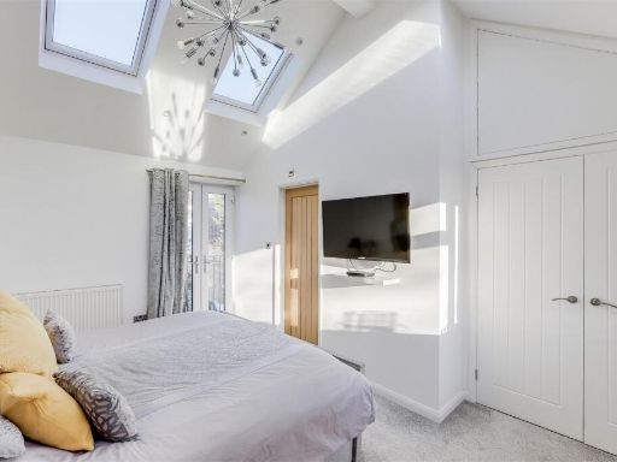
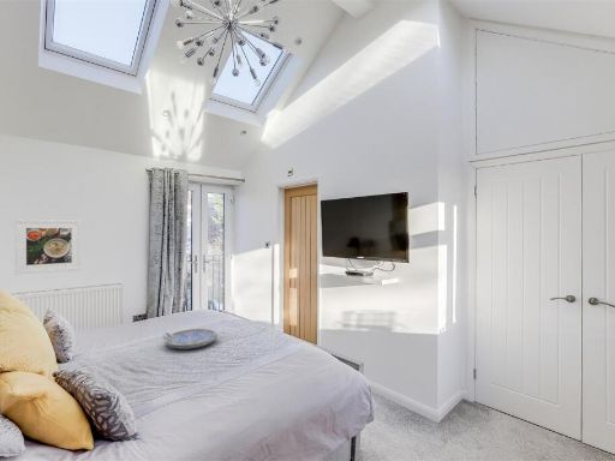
+ serving tray (191, 337)
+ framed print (49, 245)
